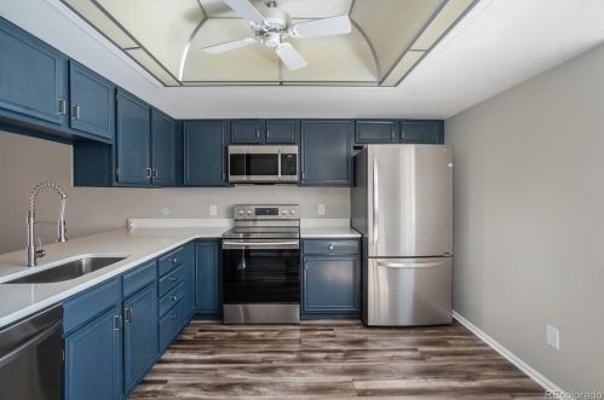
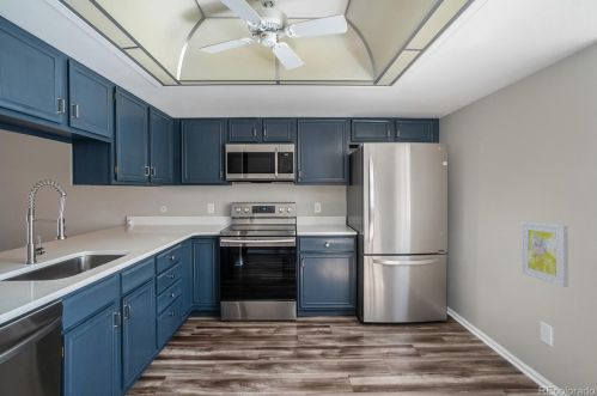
+ wall art (542, 251)
